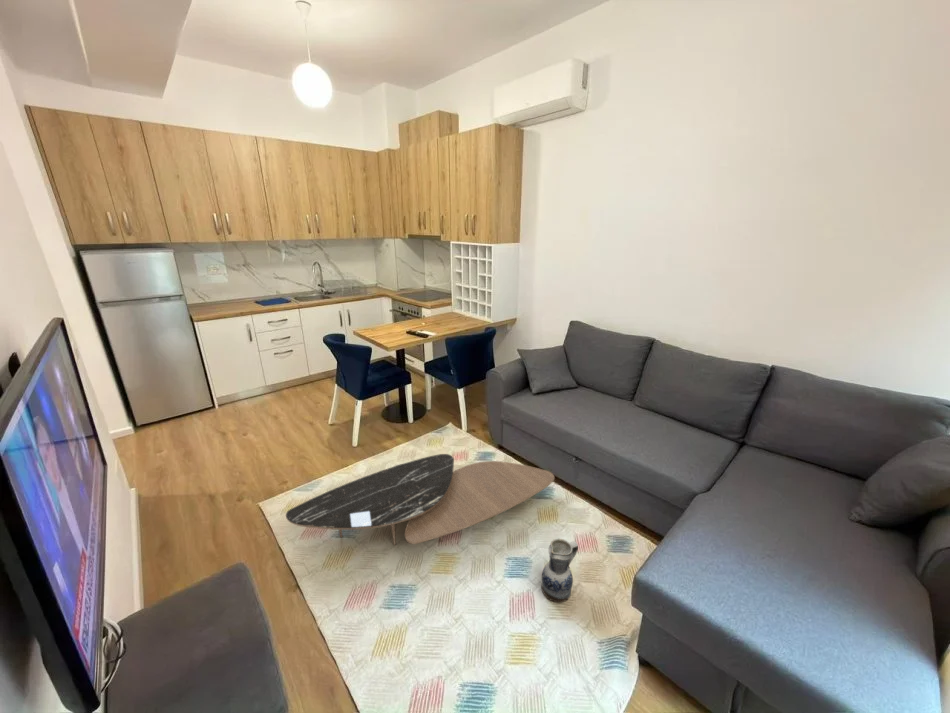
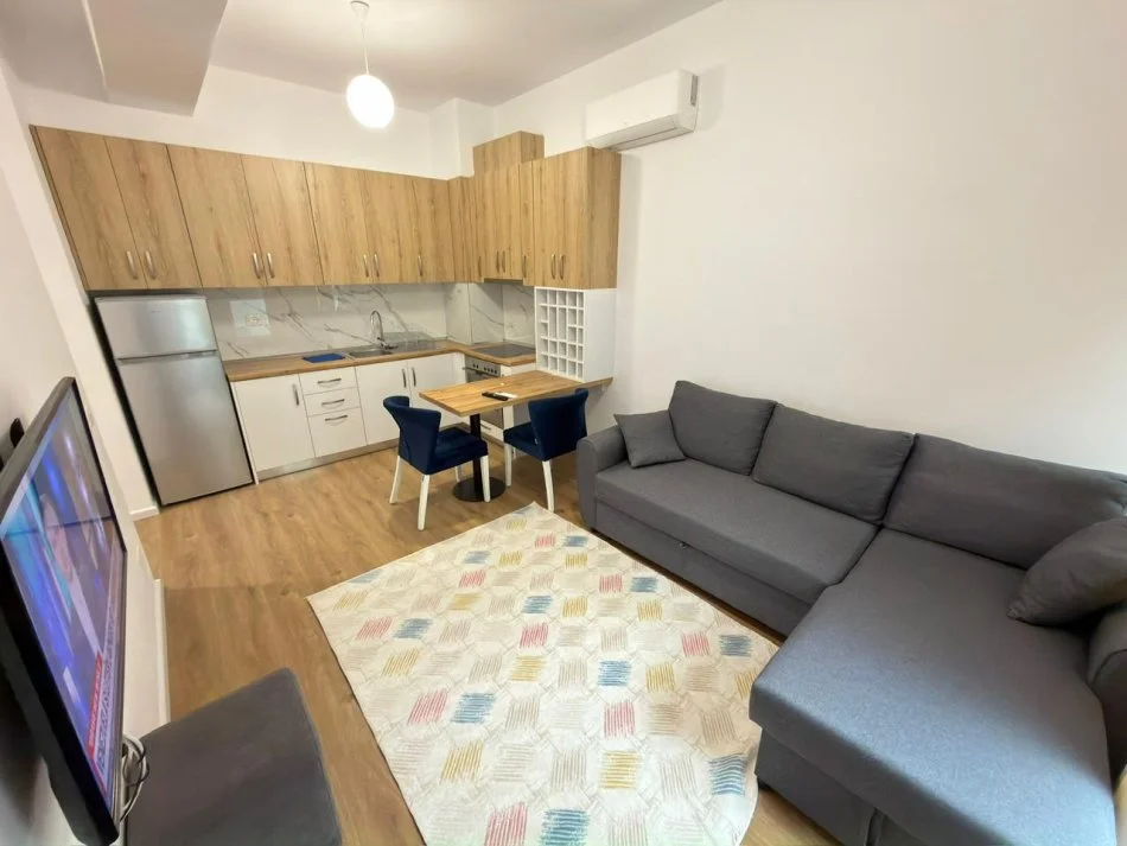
- ceramic jug (561, 567)
- coffee table (432, 504)
